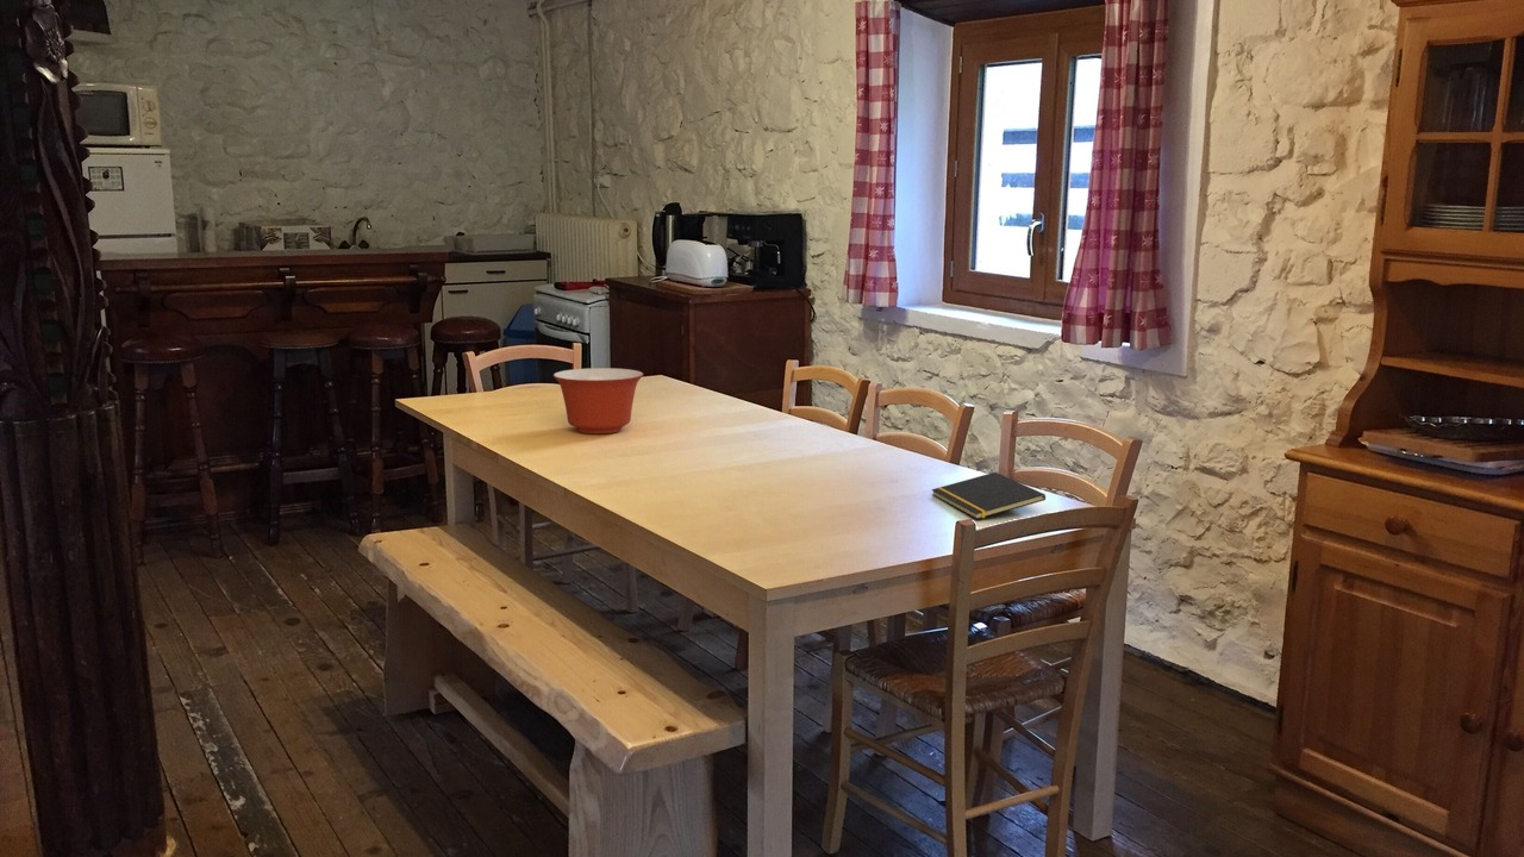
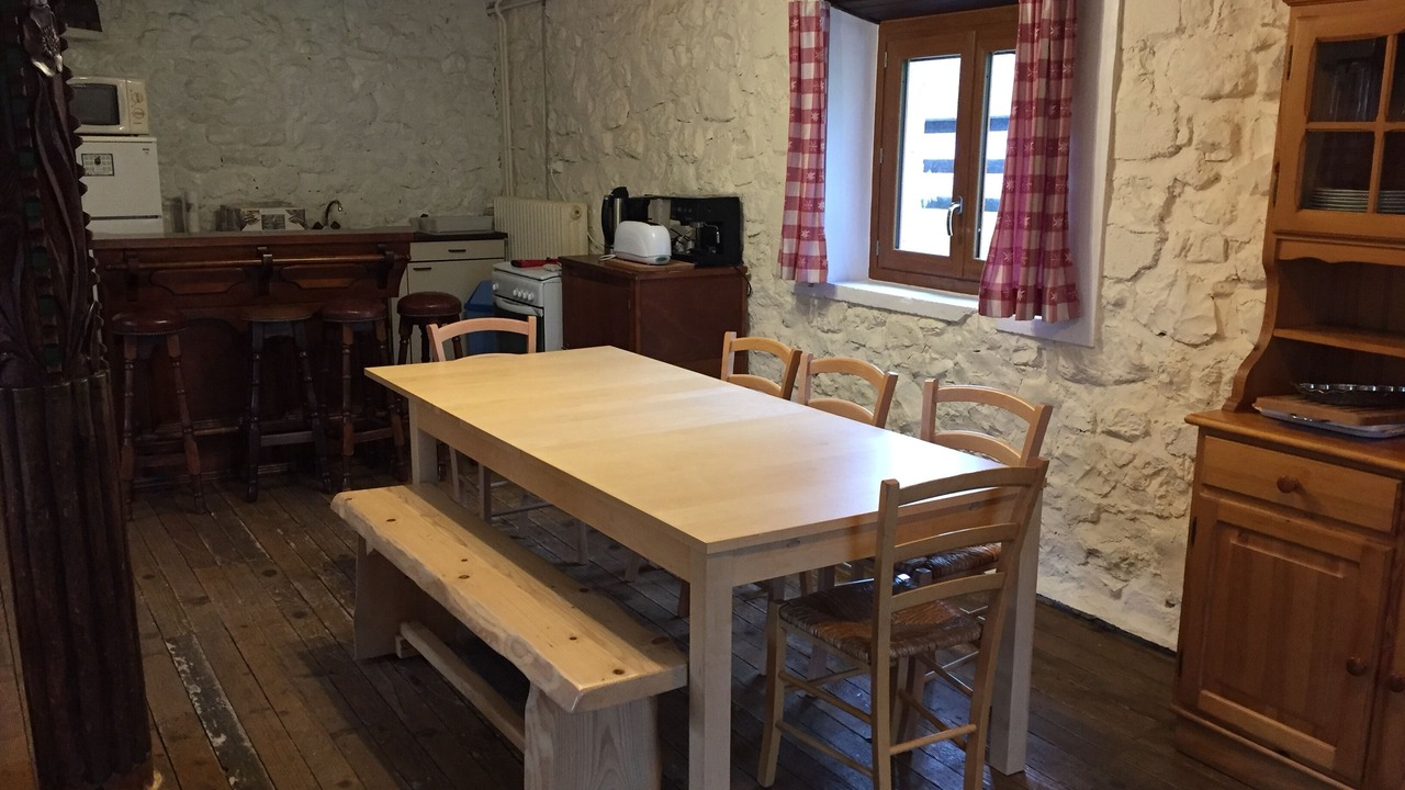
- notepad (986, 494)
- mixing bowl (599, 401)
